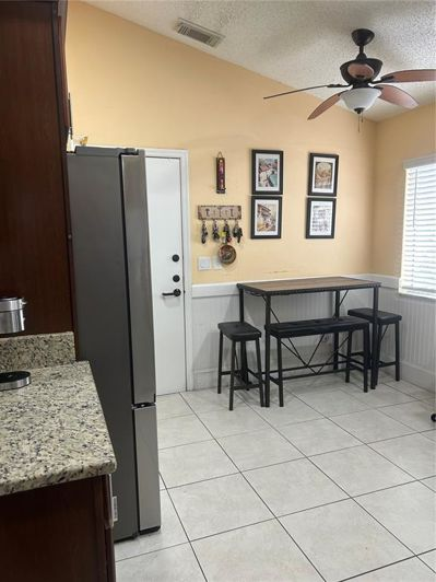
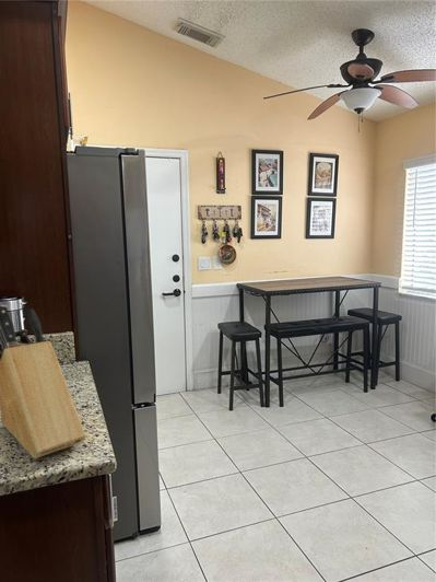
+ knife block (31, 370)
